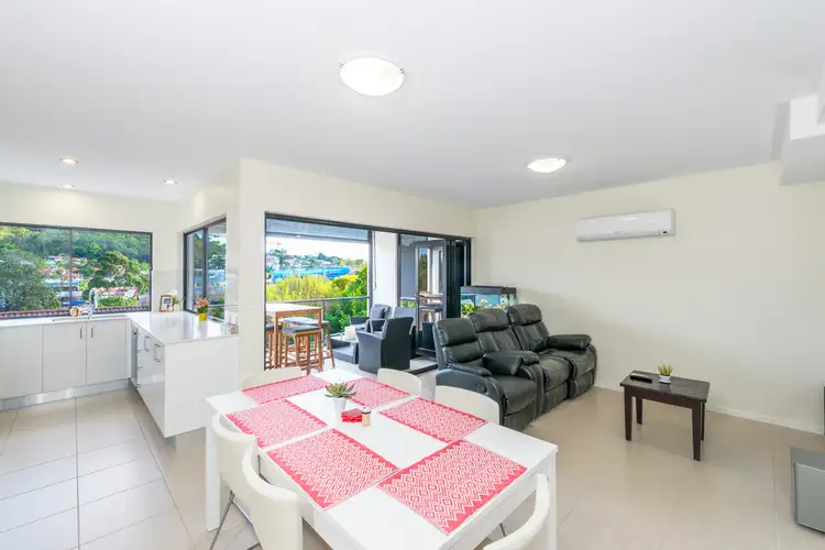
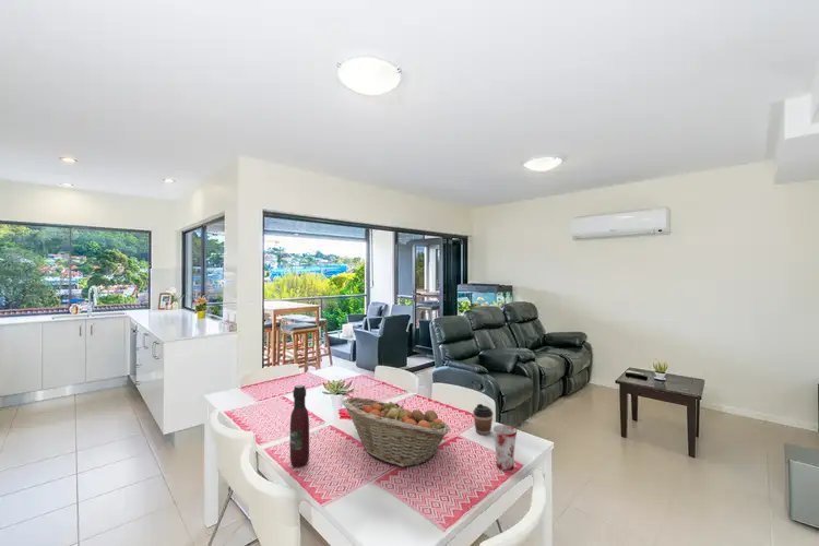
+ wine bottle (299, 425)
+ mug (507, 444)
+ fruit basket (394, 423)
+ coffee cup (483, 418)
